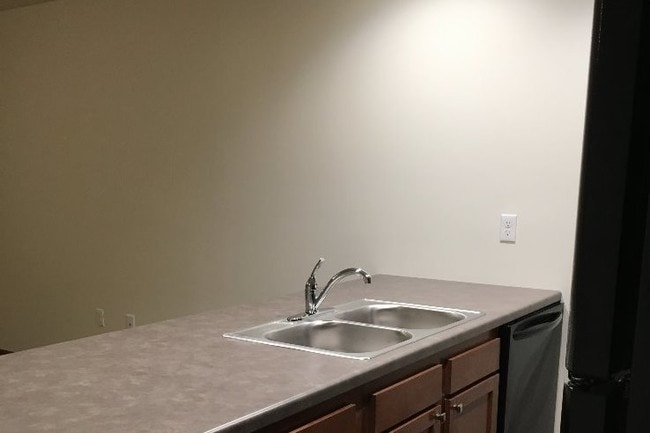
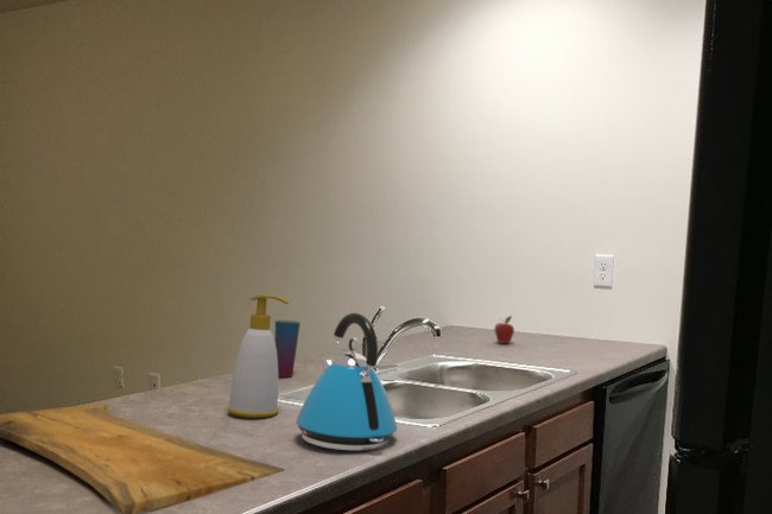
+ soap bottle (258, 354)
+ cup (285, 348)
+ kettle (352, 376)
+ fruit (504, 329)
+ cutting board (113, 446)
